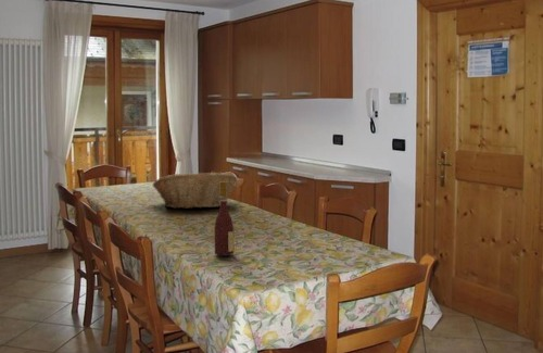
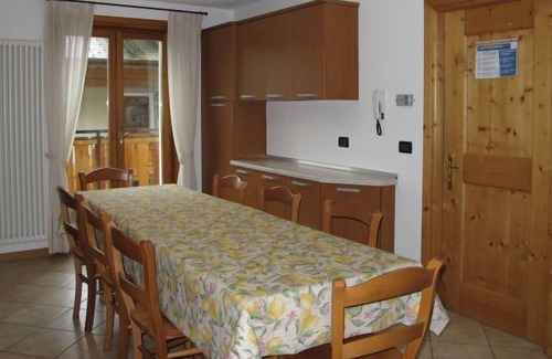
- wine bottle (224, 218)
- fruit basket (195, 189)
